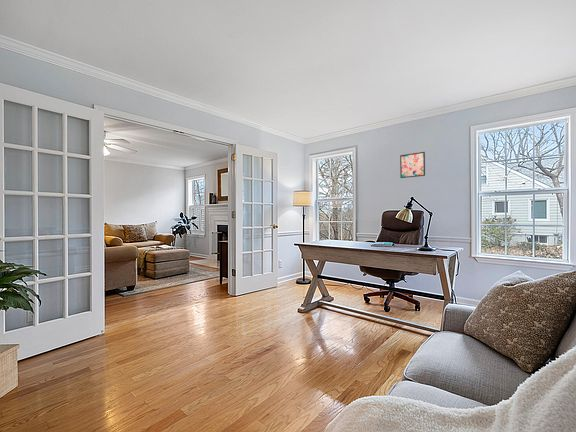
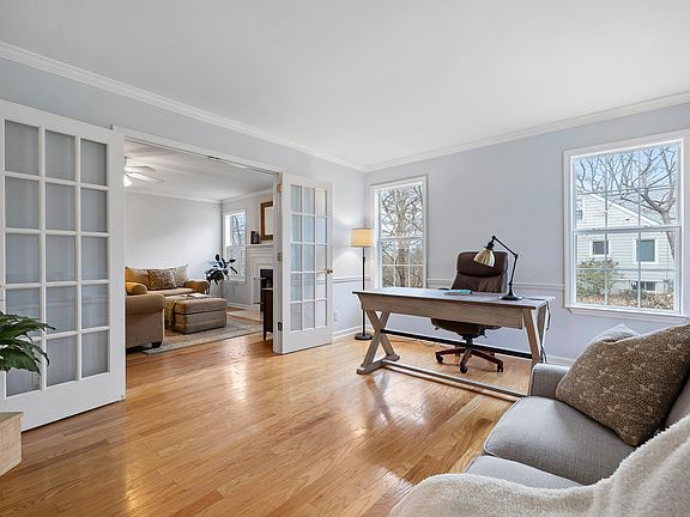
- wall art (412, 165)
